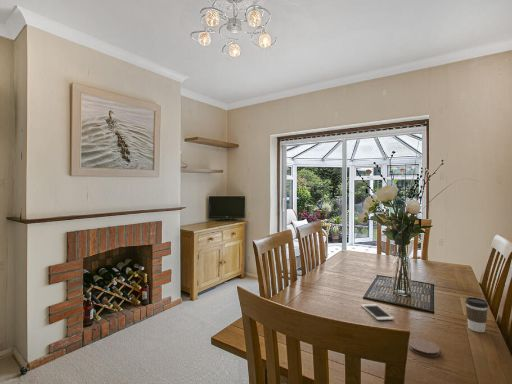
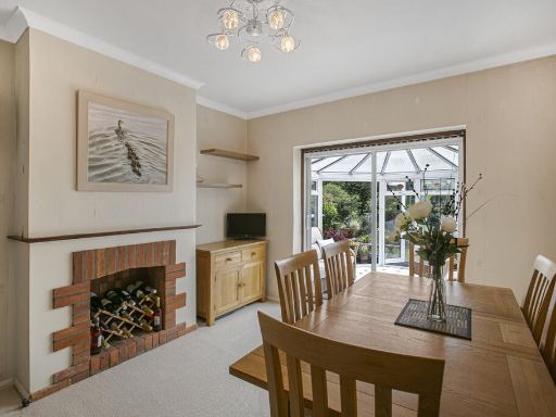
- coaster (423, 347)
- coffee cup (476, 314)
- cell phone (376, 311)
